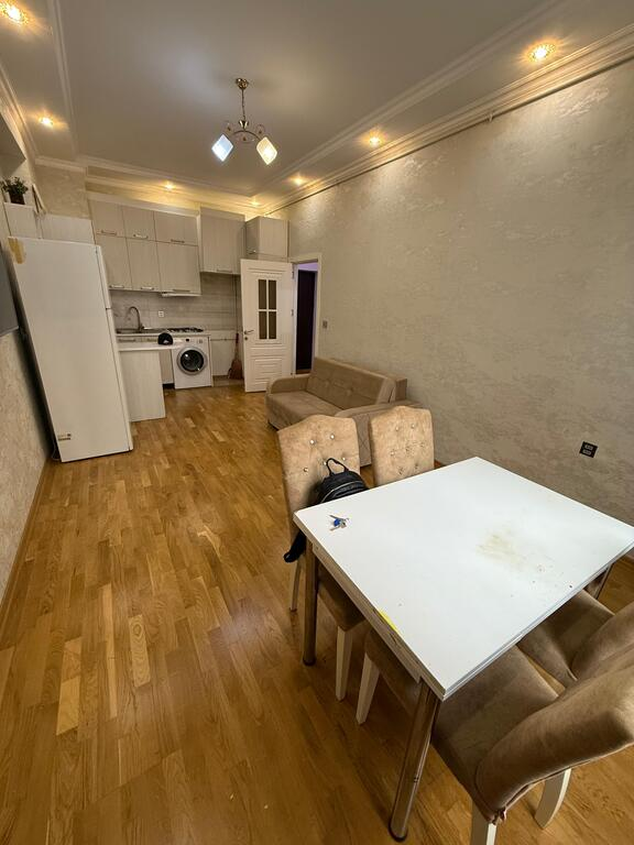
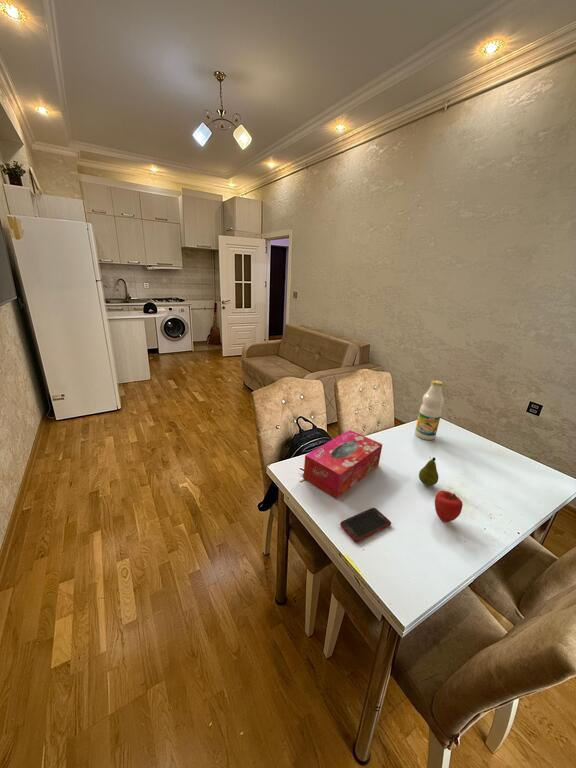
+ cell phone (365, 523)
+ fruit (430, 470)
+ bottle (430, 409)
+ tissue box (344, 460)
+ apple (447, 506)
